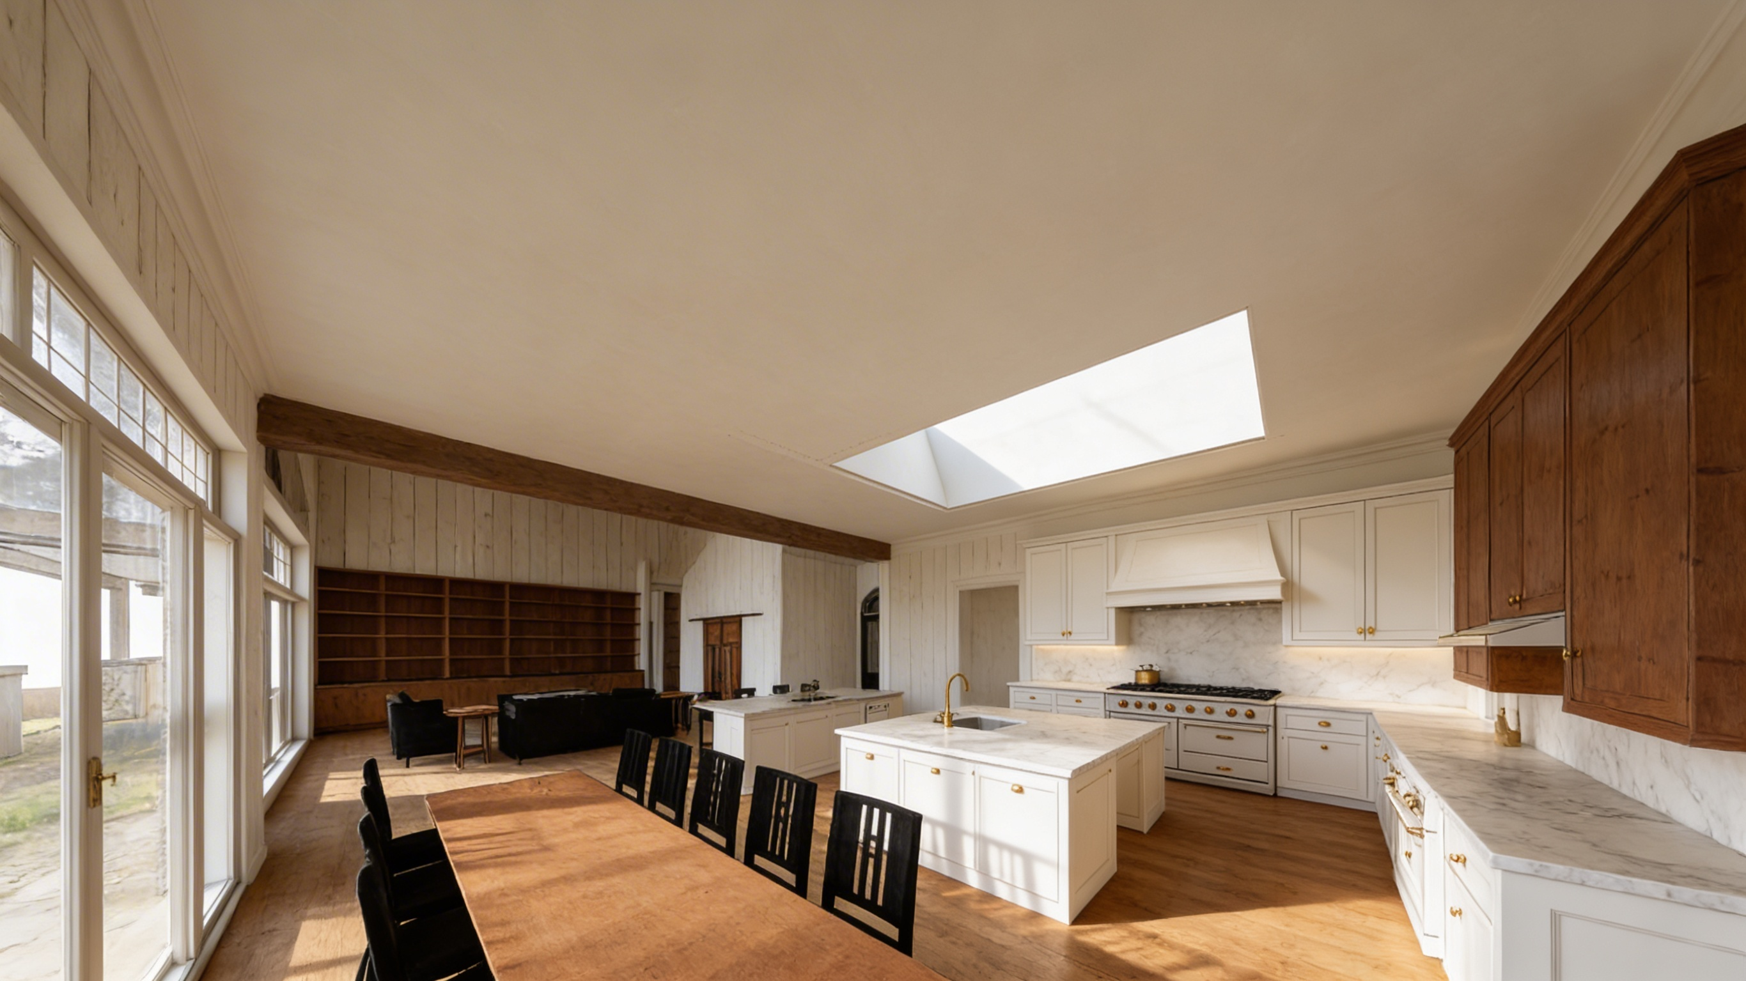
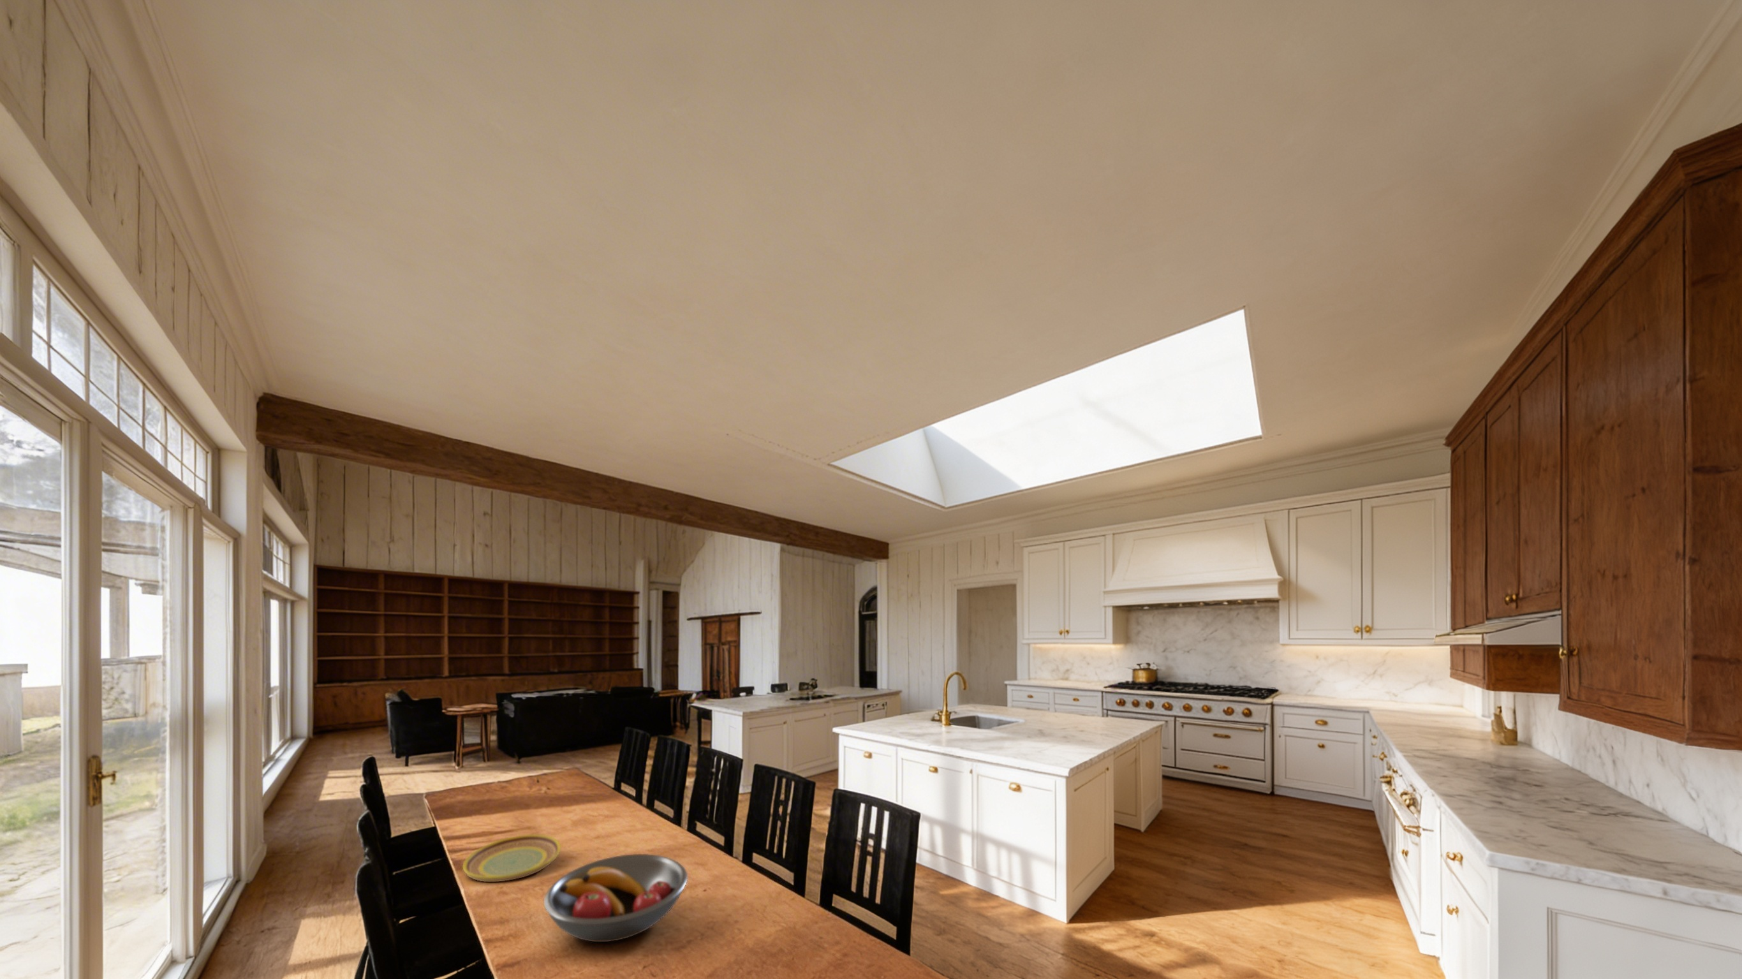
+ fruit bowl (617, 899)
+ plate (513, 859)
